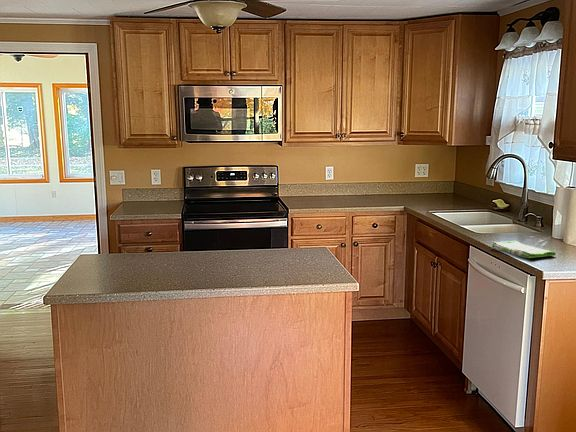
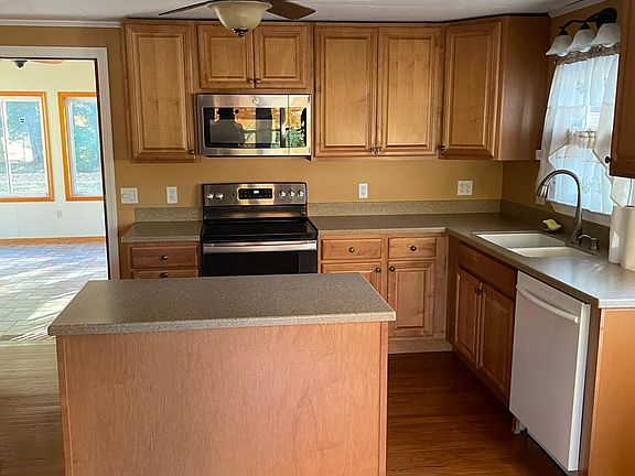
- dish towel (522, 248)
